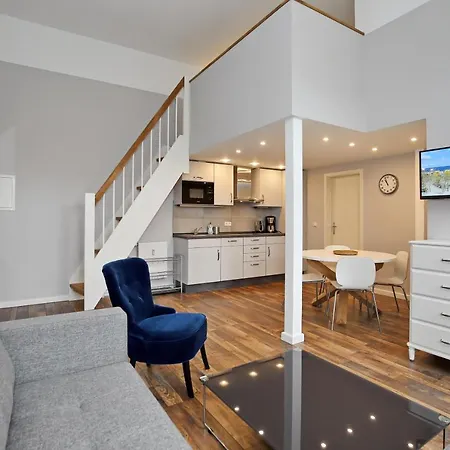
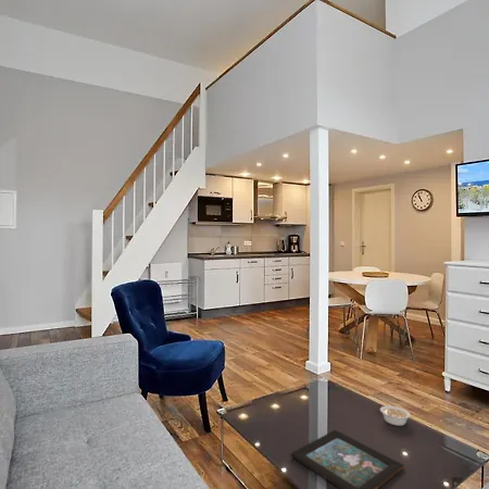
+ decorative tray (346, 460)
+ legume (396, 415)
